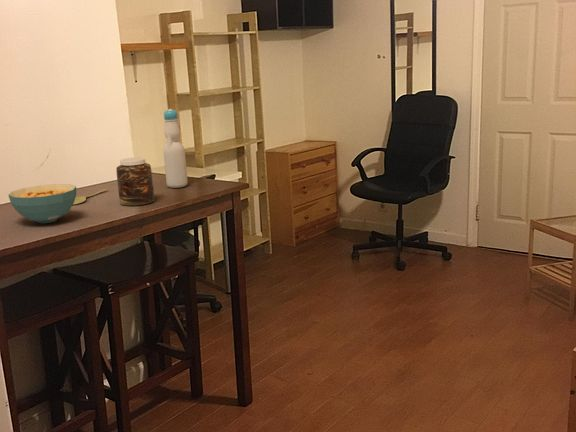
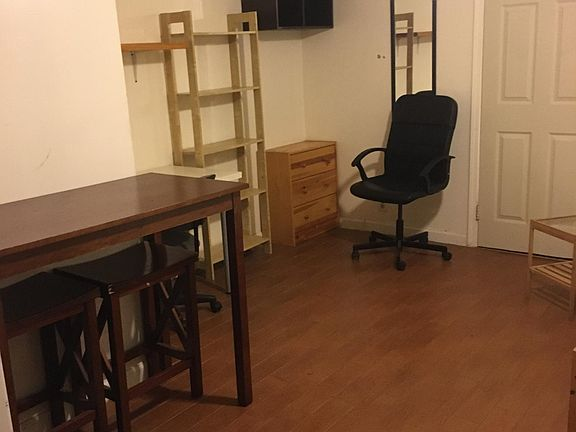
- bottle (173, 148)
- spoon (86, 196)
- cereal bowl (45, 205)
- jar (135, 180)
